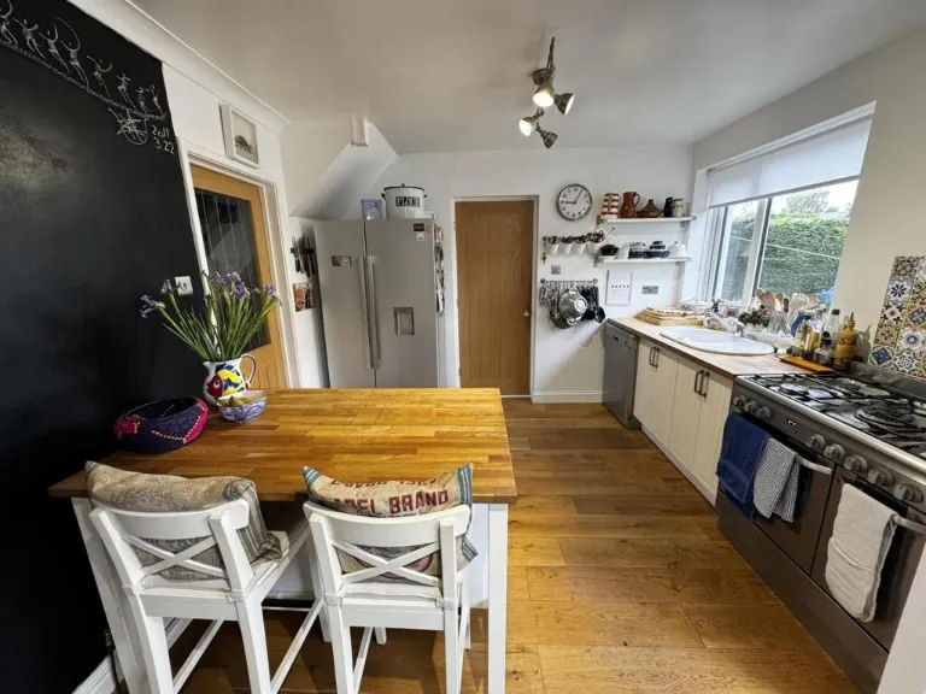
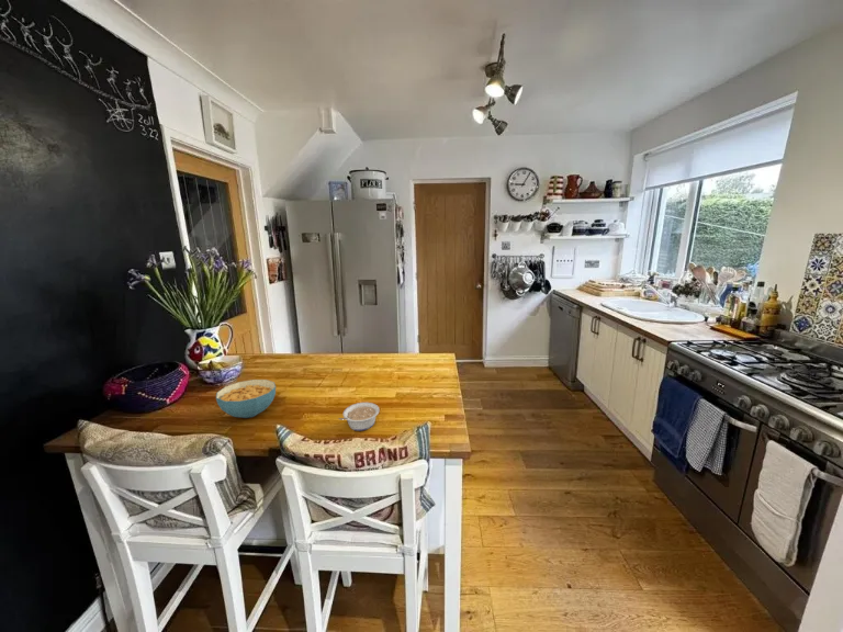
+ legume (361, 417)
+ cereal bowl (248, 402)
